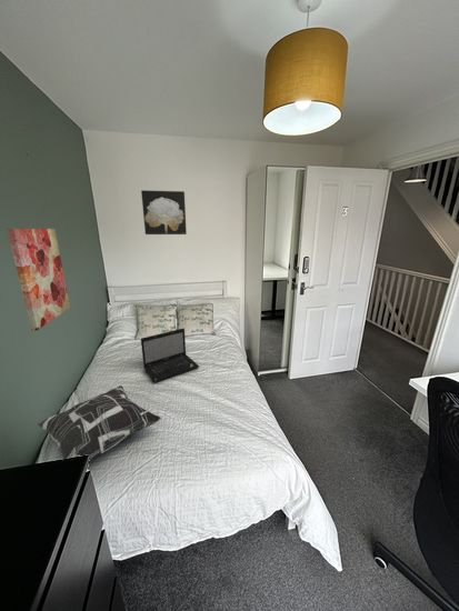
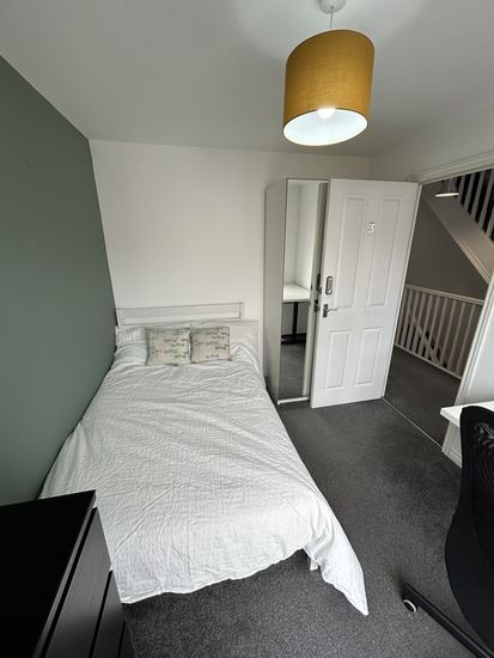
- decorative pillow (98, 423)
- laptop (170, 353)
- wall art (164, 213)
- wall art (43, 274)
